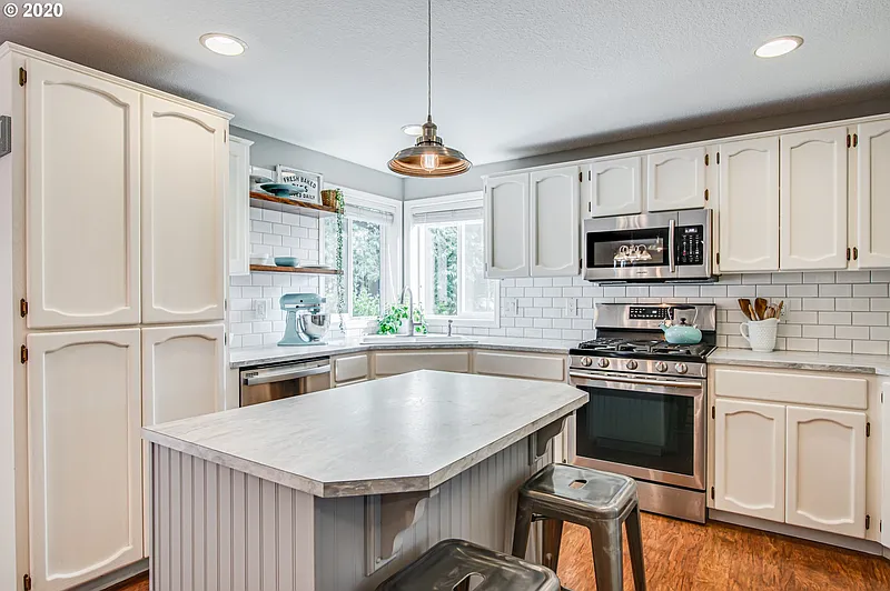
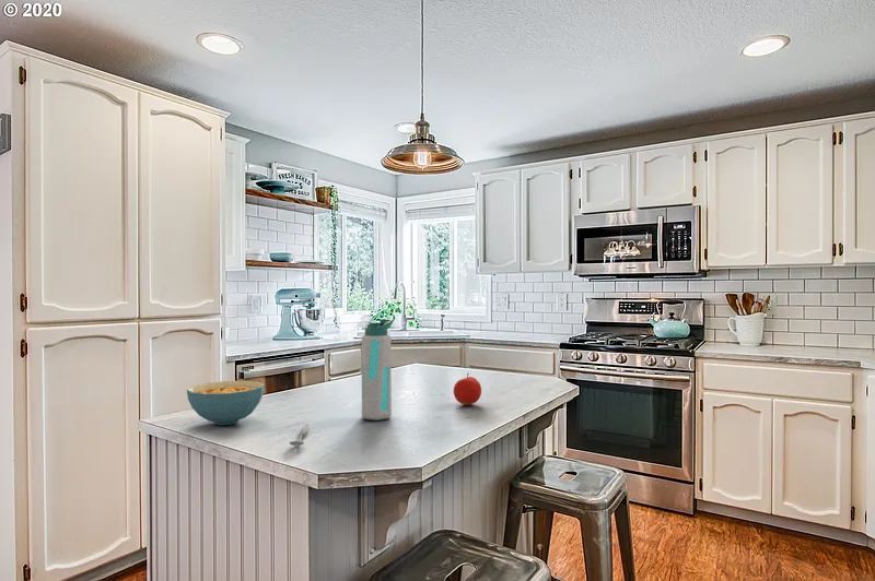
+ water bottle (377, 368)
+ cereal bowl (226, 404)
+ fruit (467, 388)
+ spoon (301, 434)
